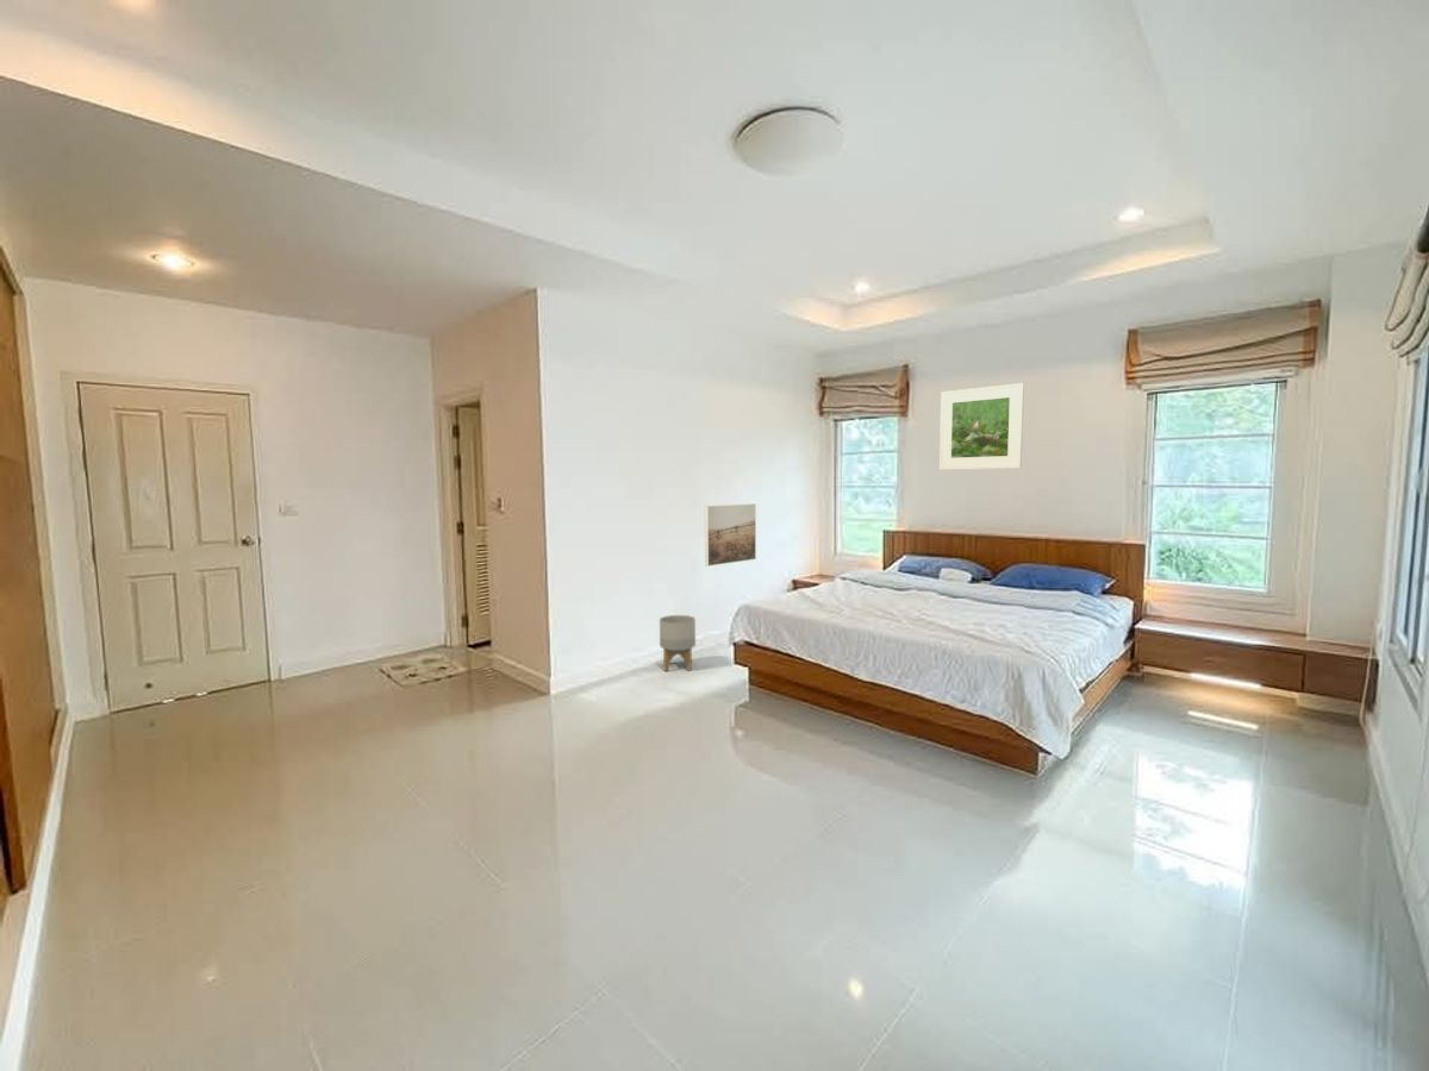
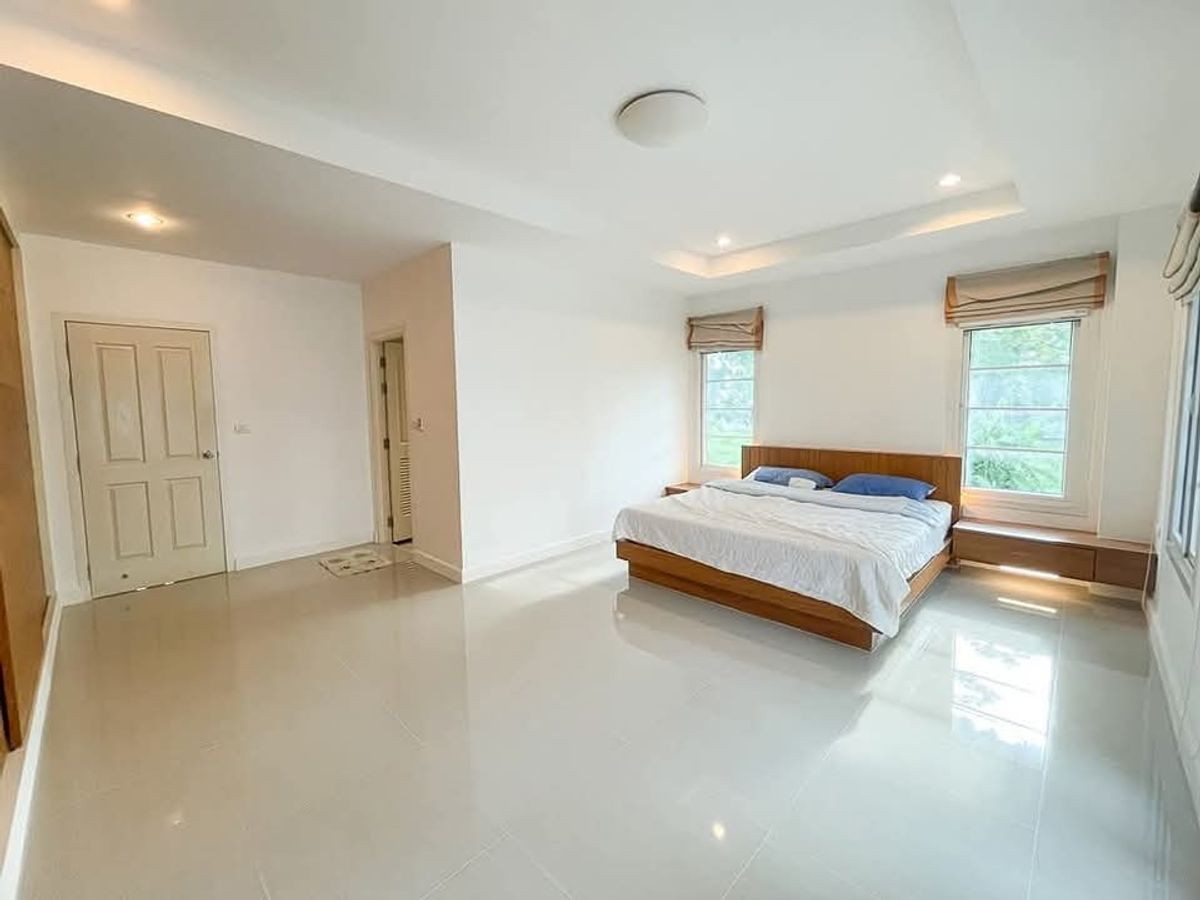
- planter (678, 643)
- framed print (731, 533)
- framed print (979, 428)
